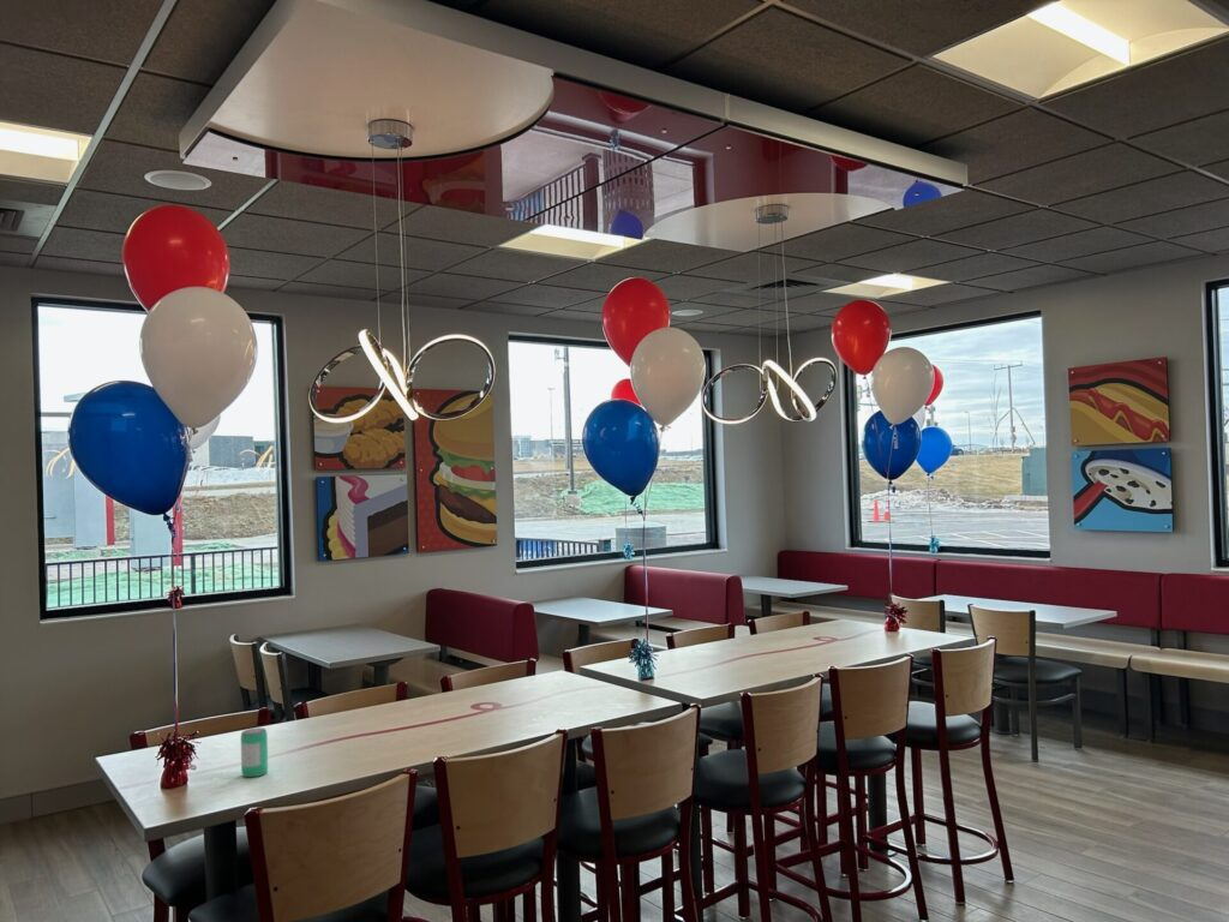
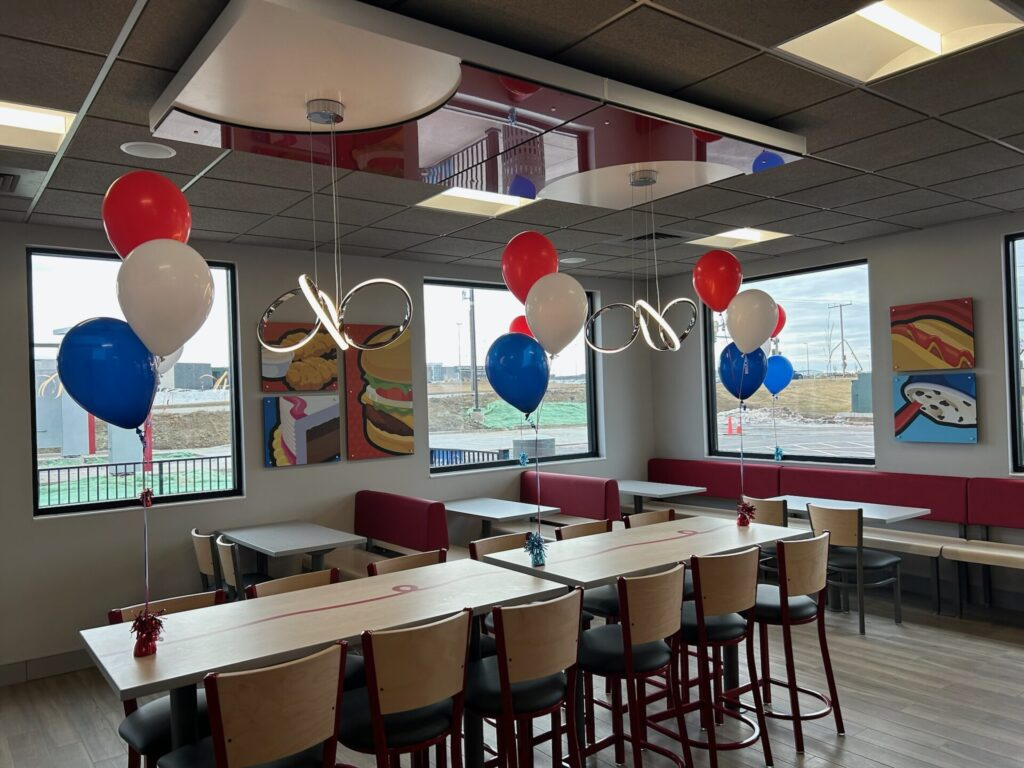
- beverage can (254, 752)
